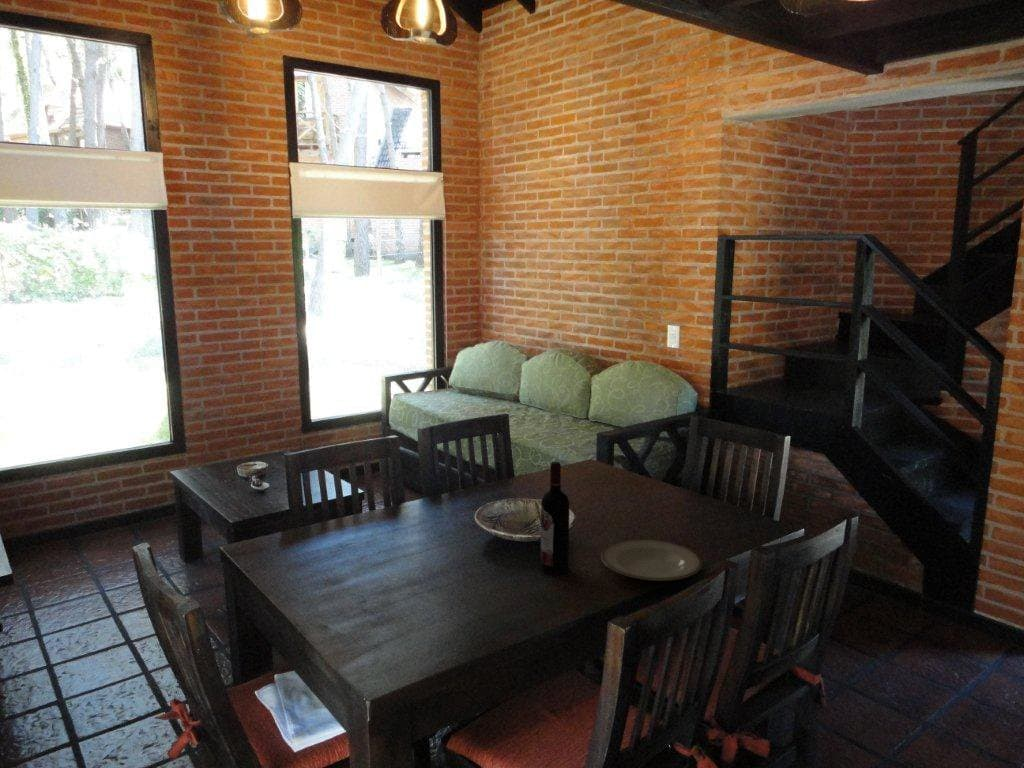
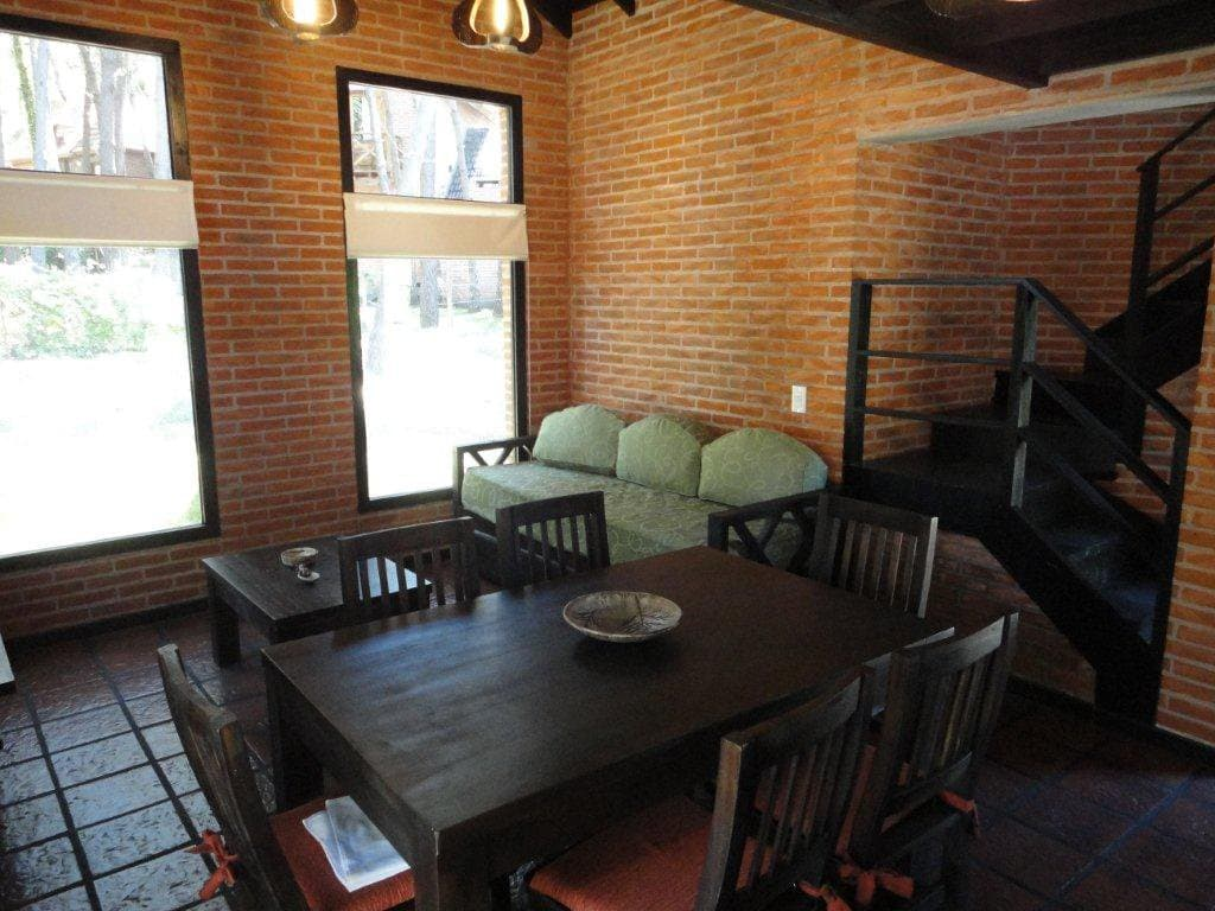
- wine bottle (555, 516)
- plate (650, 563)
